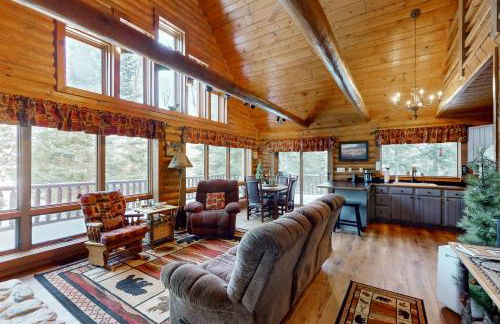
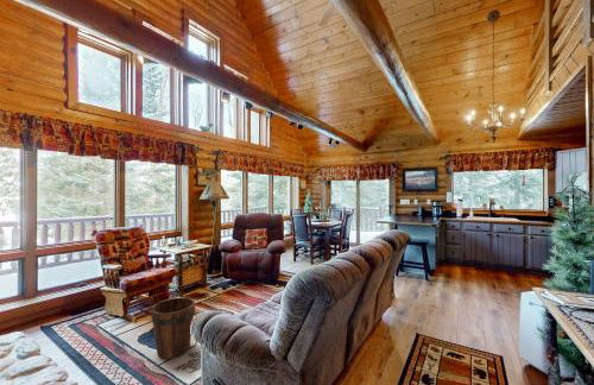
+ bucket (173, 327)
